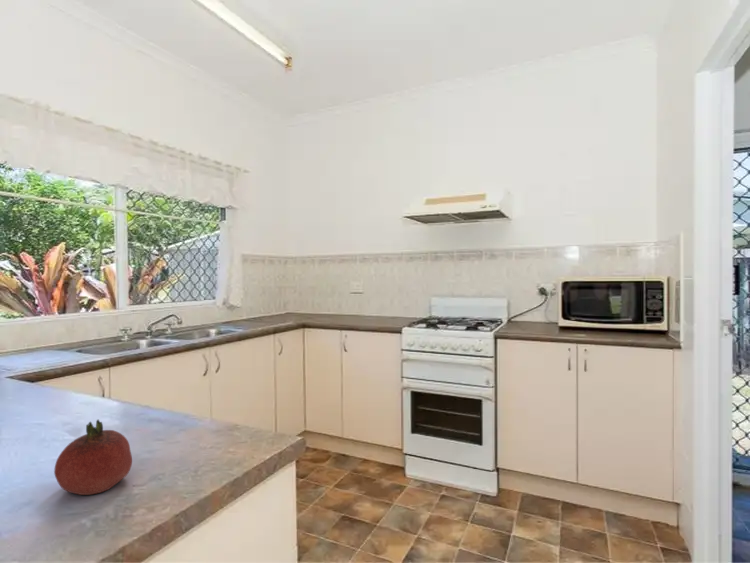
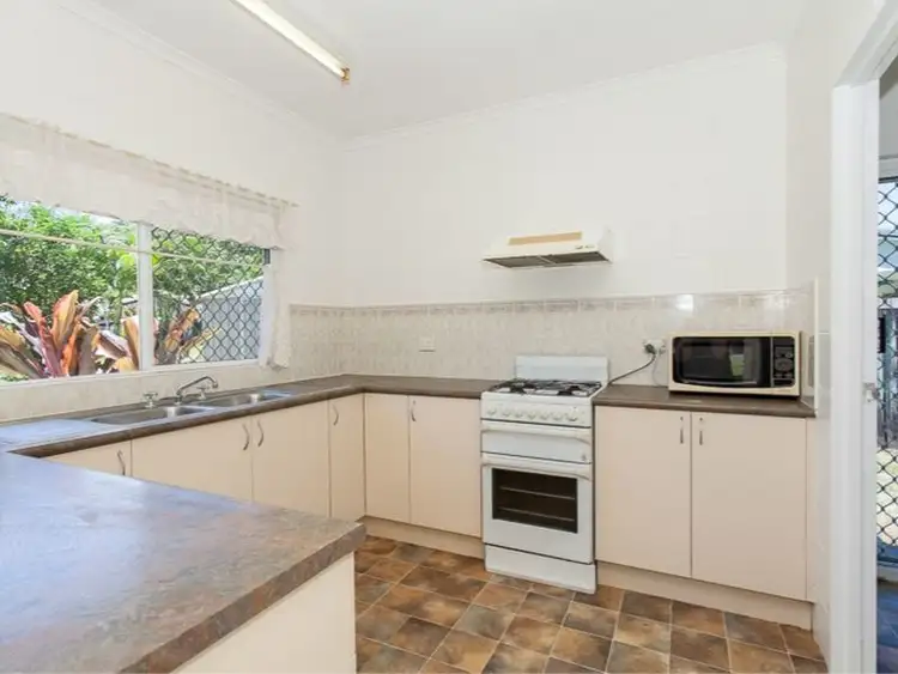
- fruit (94, 452)
